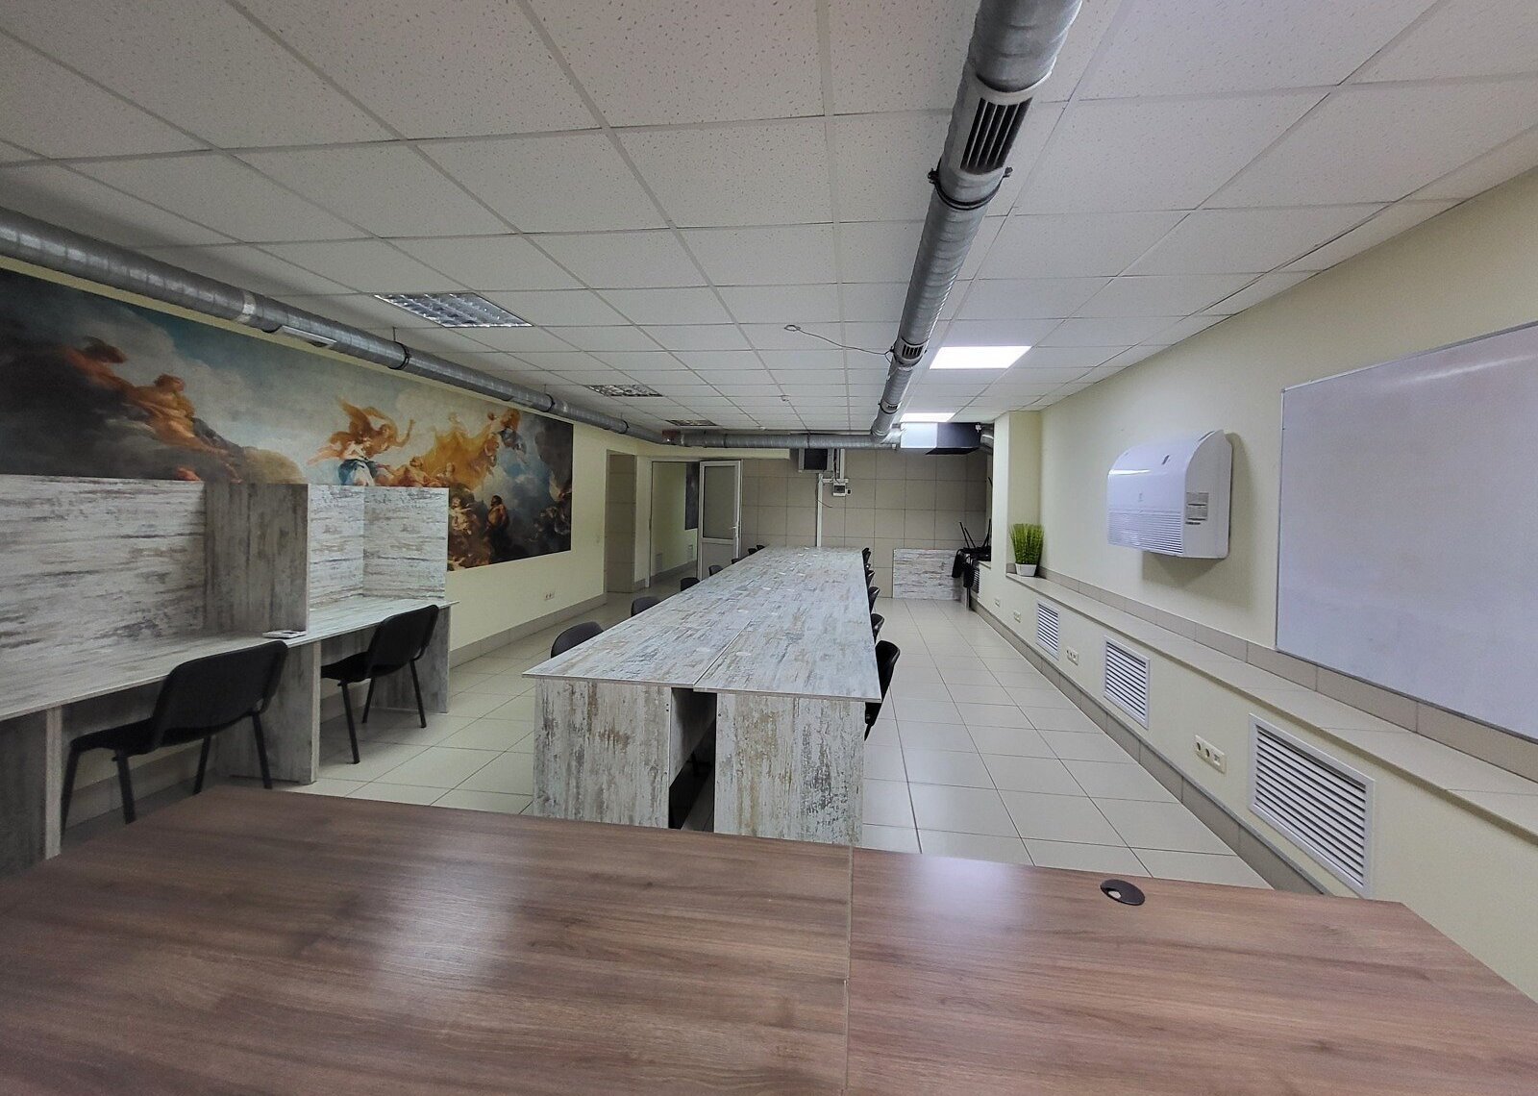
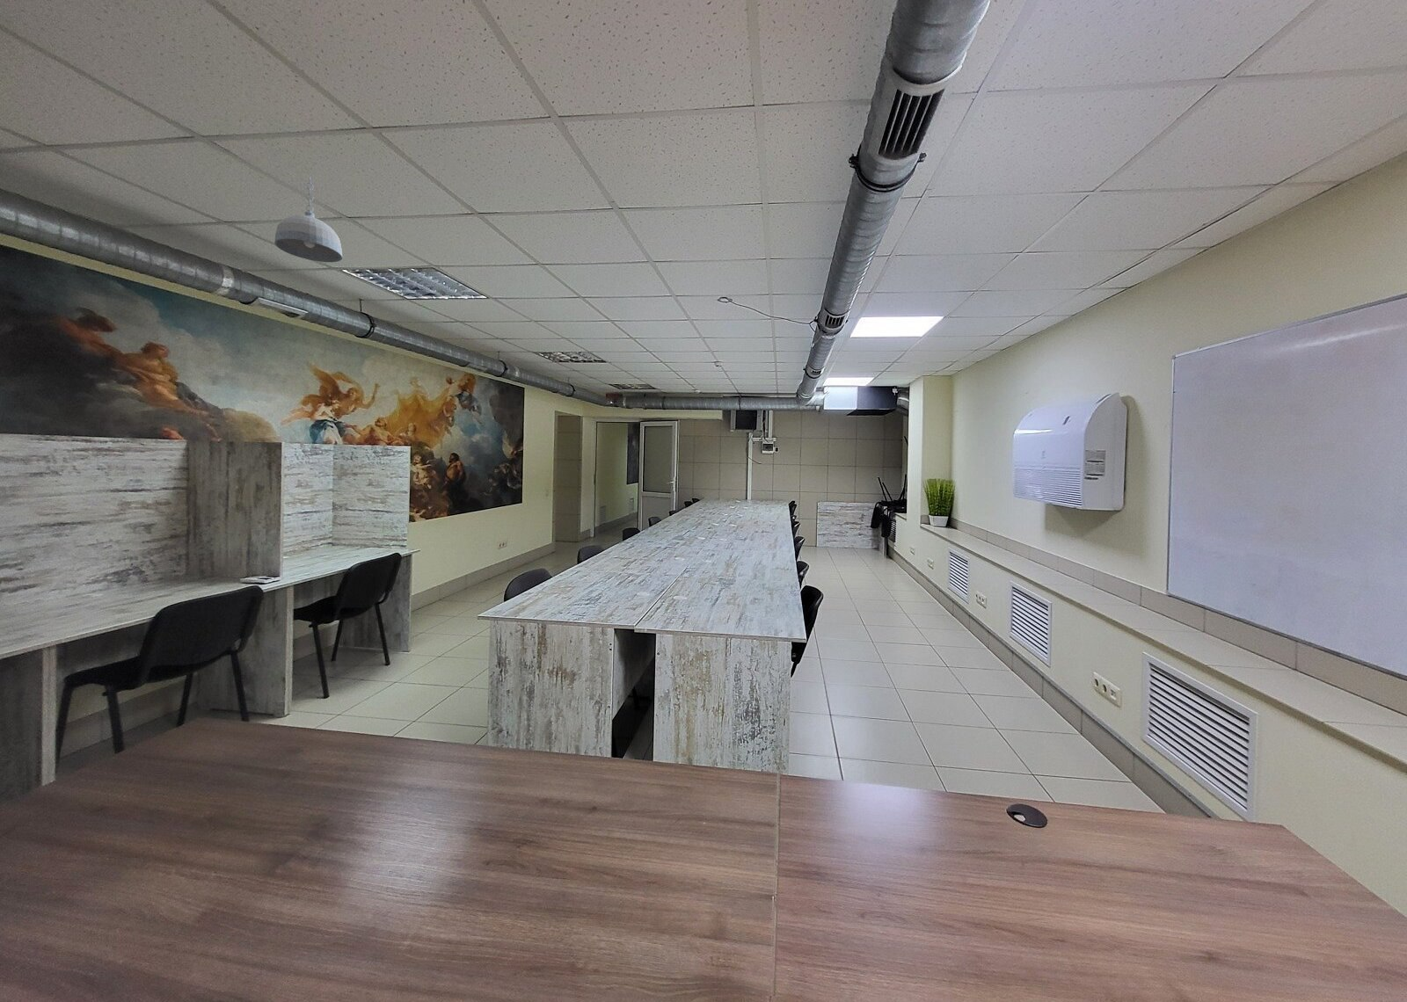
+ pendant light (309, 214)
